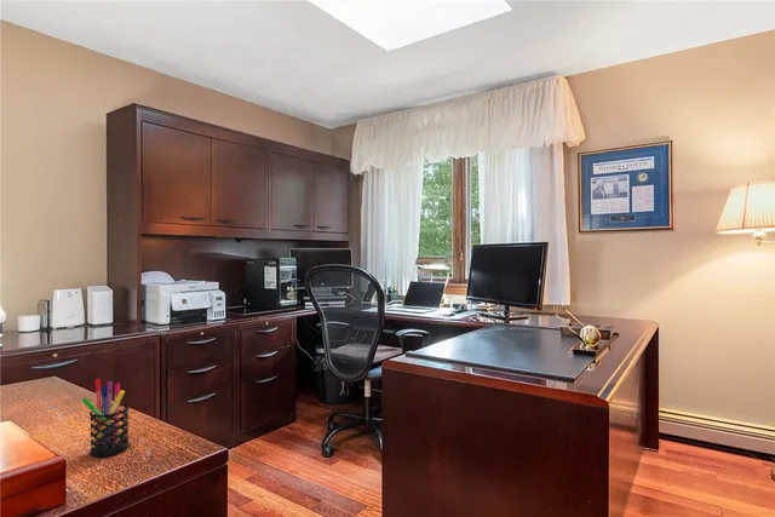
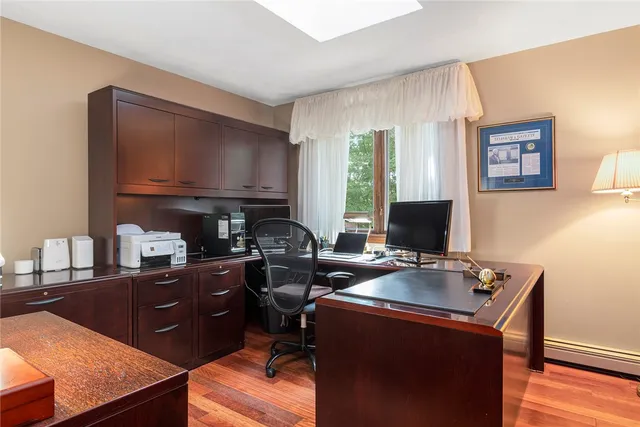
- pen holder (104, 415)
